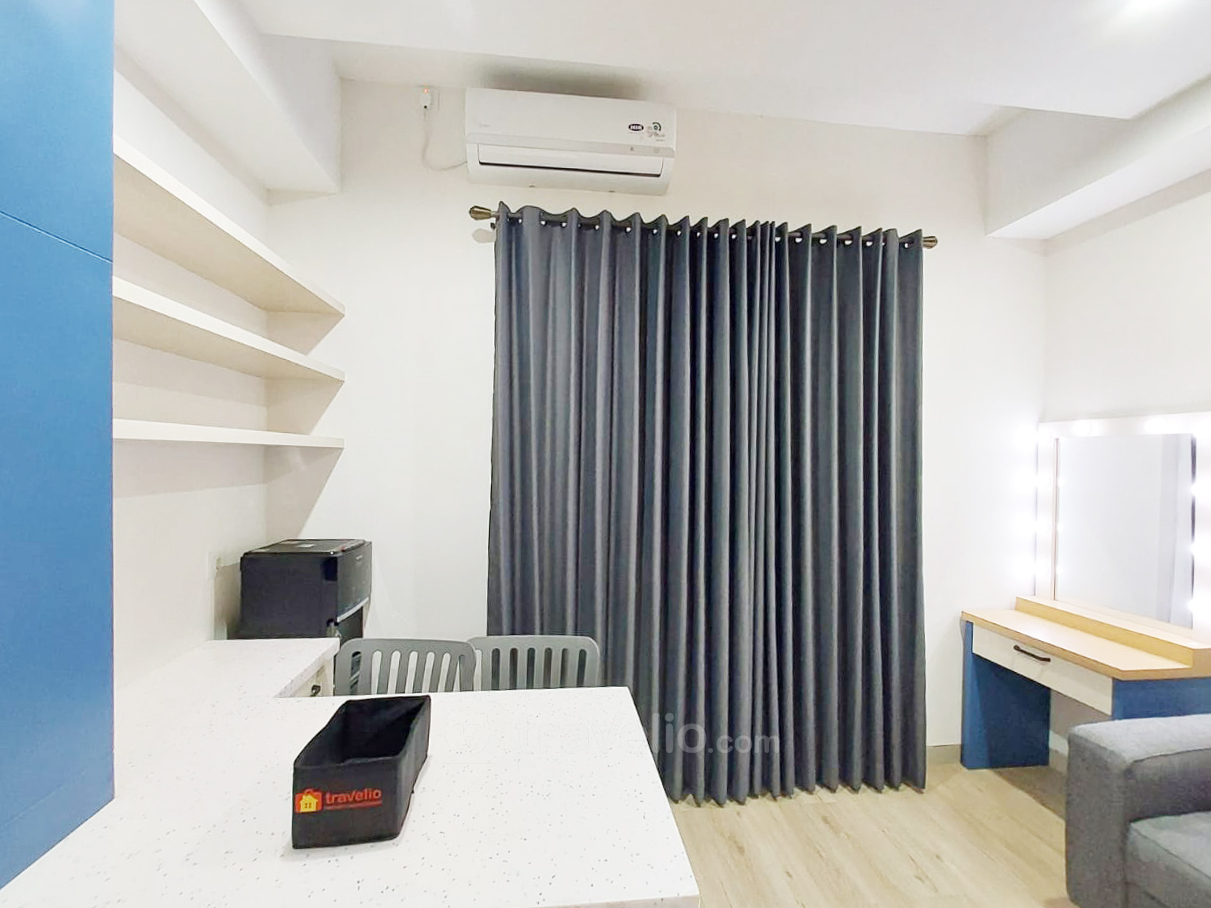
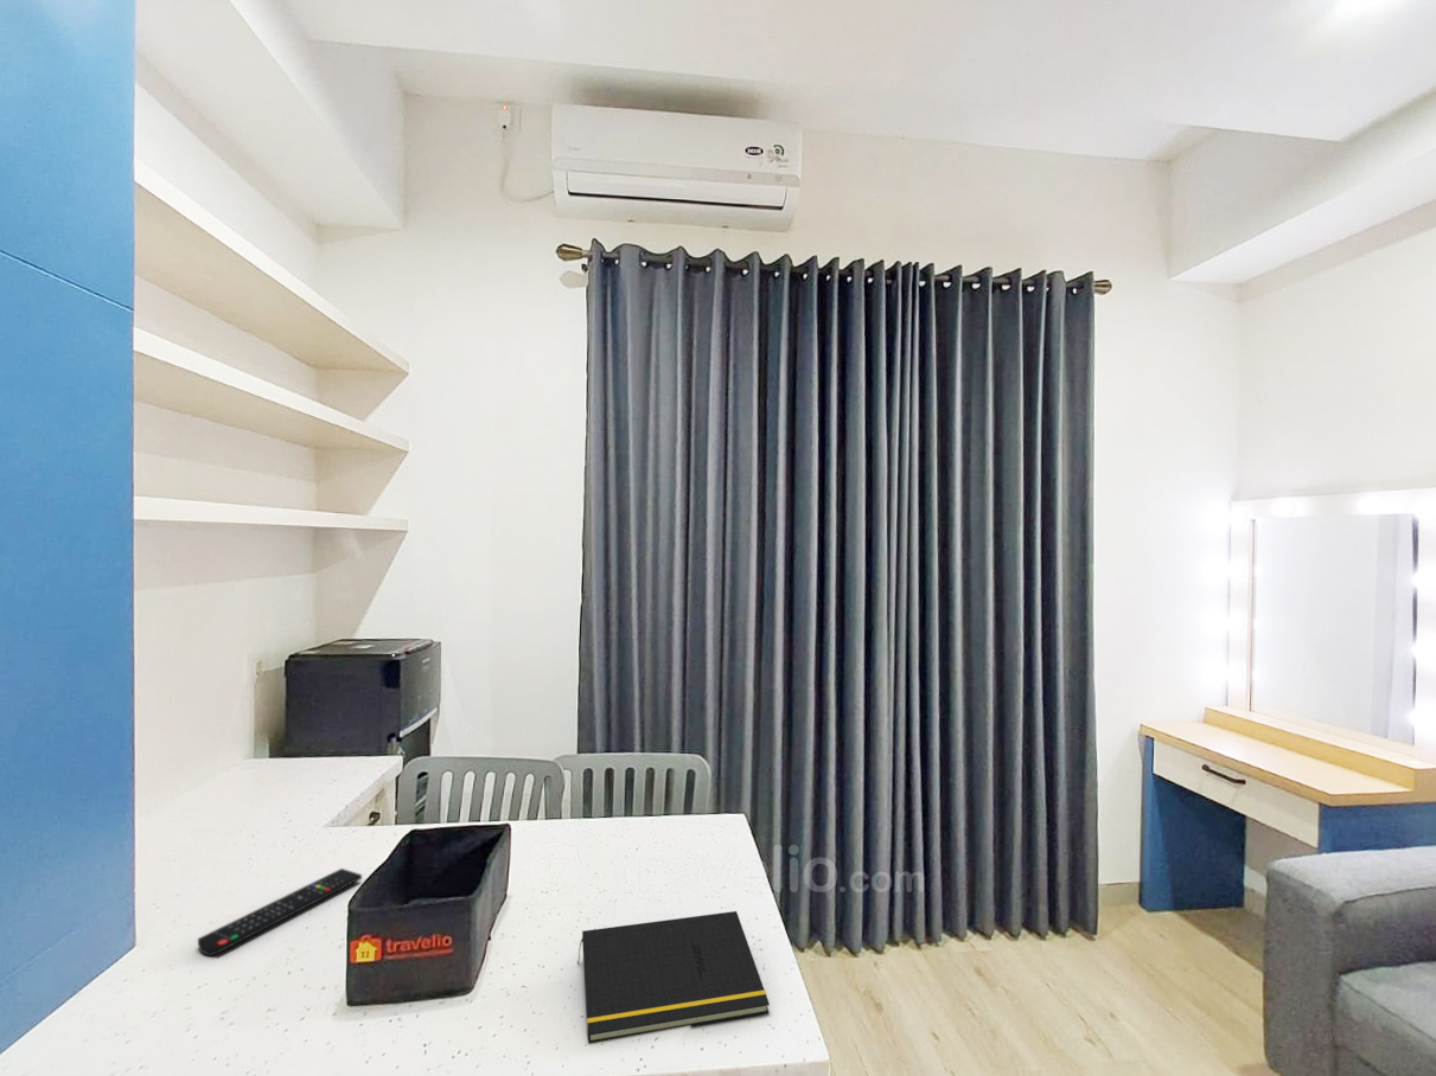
+ notepad (670, 969)
+ remote control (285, 908)
